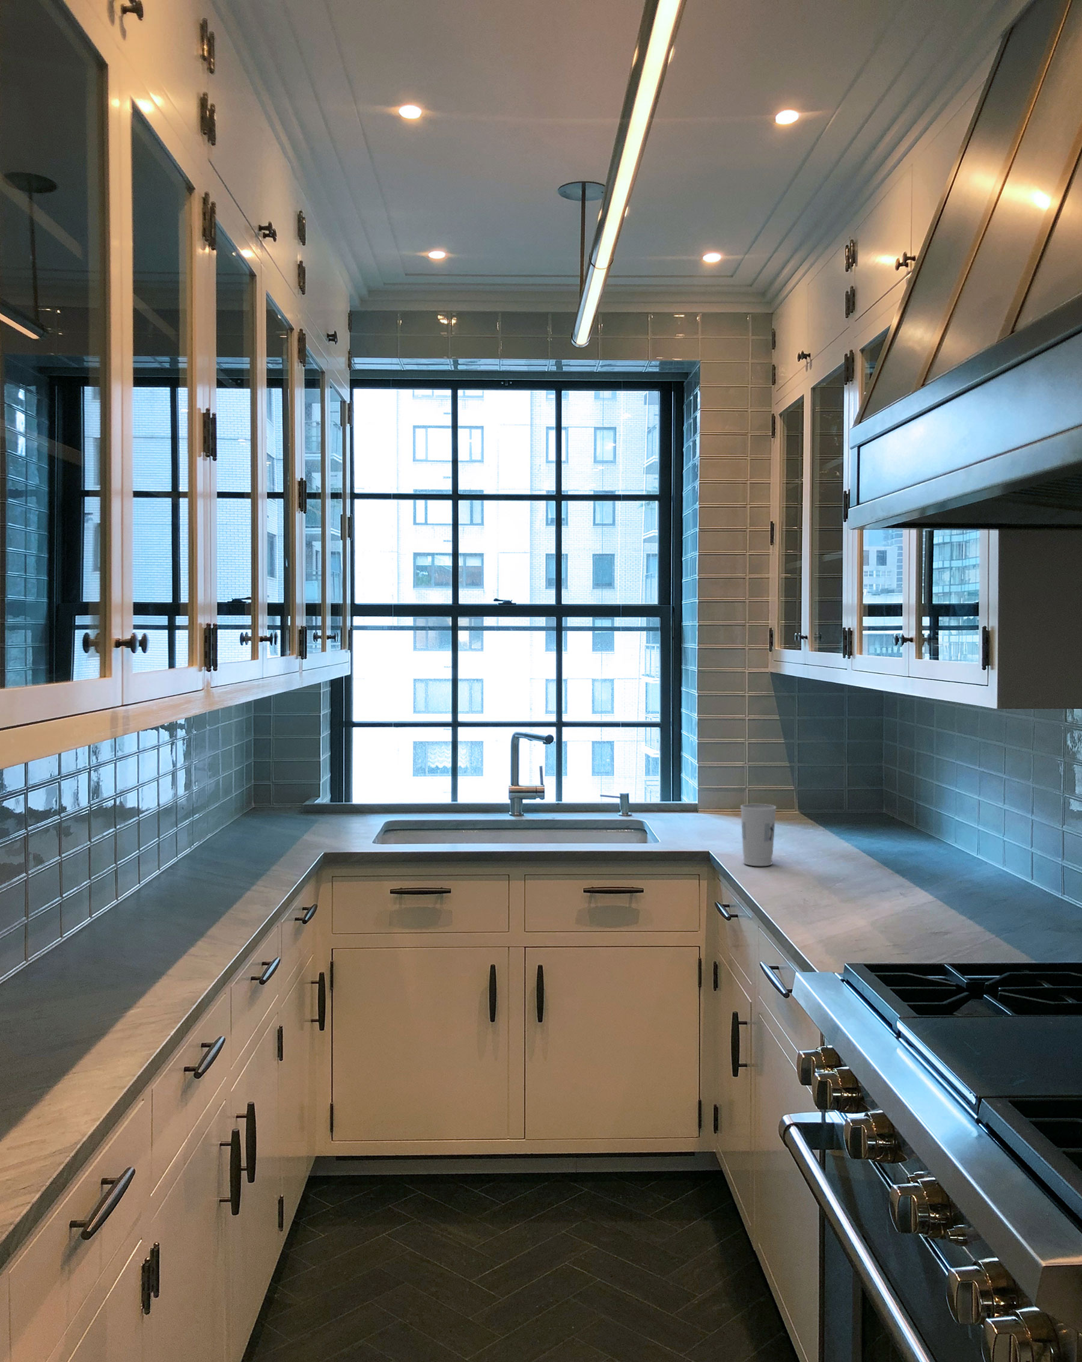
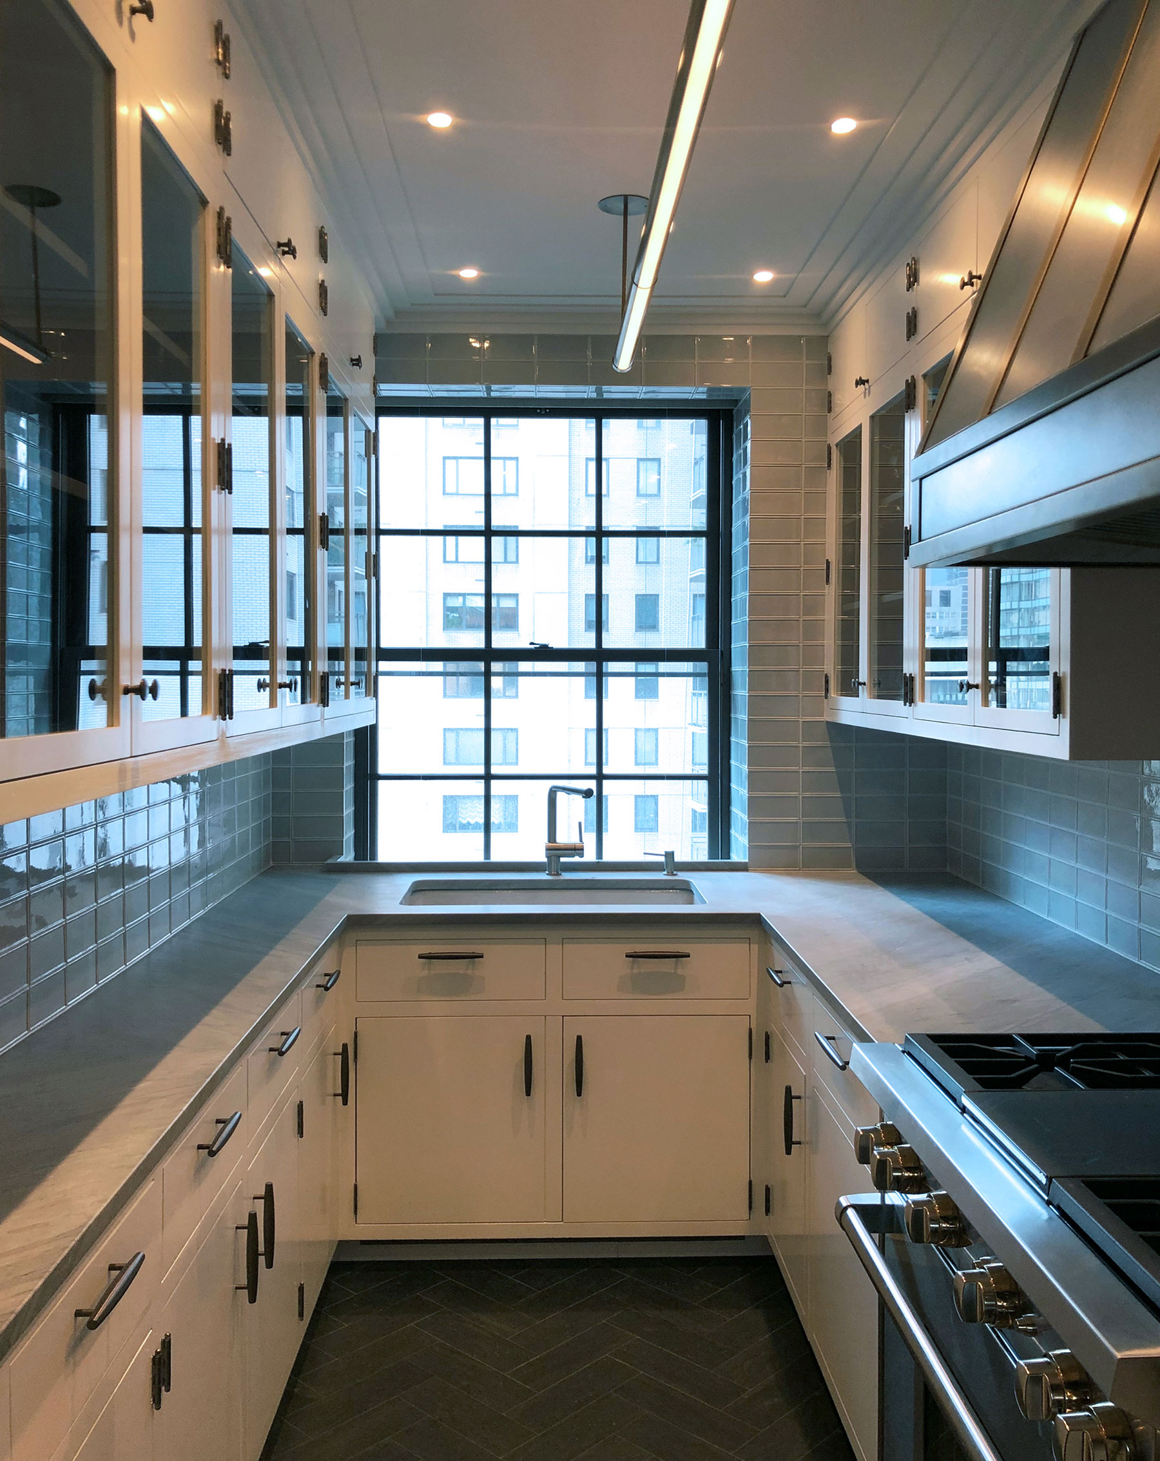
- cup (757, 835)
